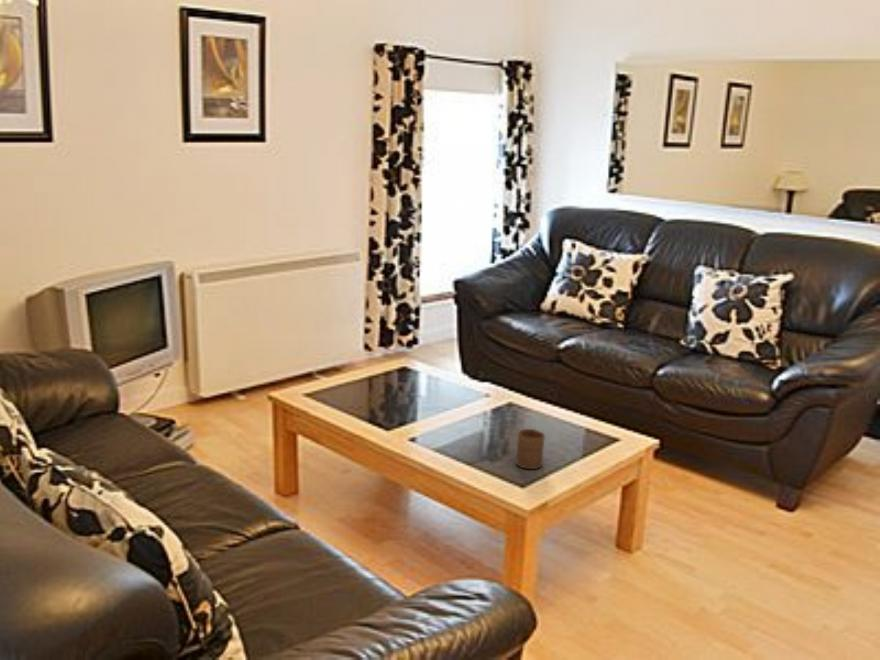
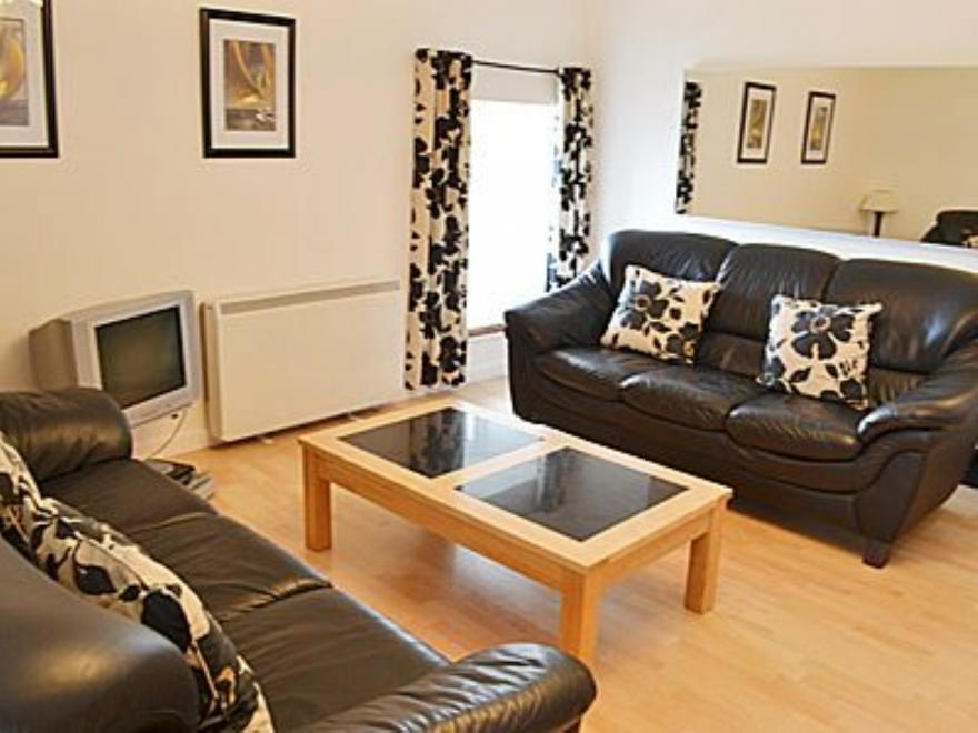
- cup (530, 448)
